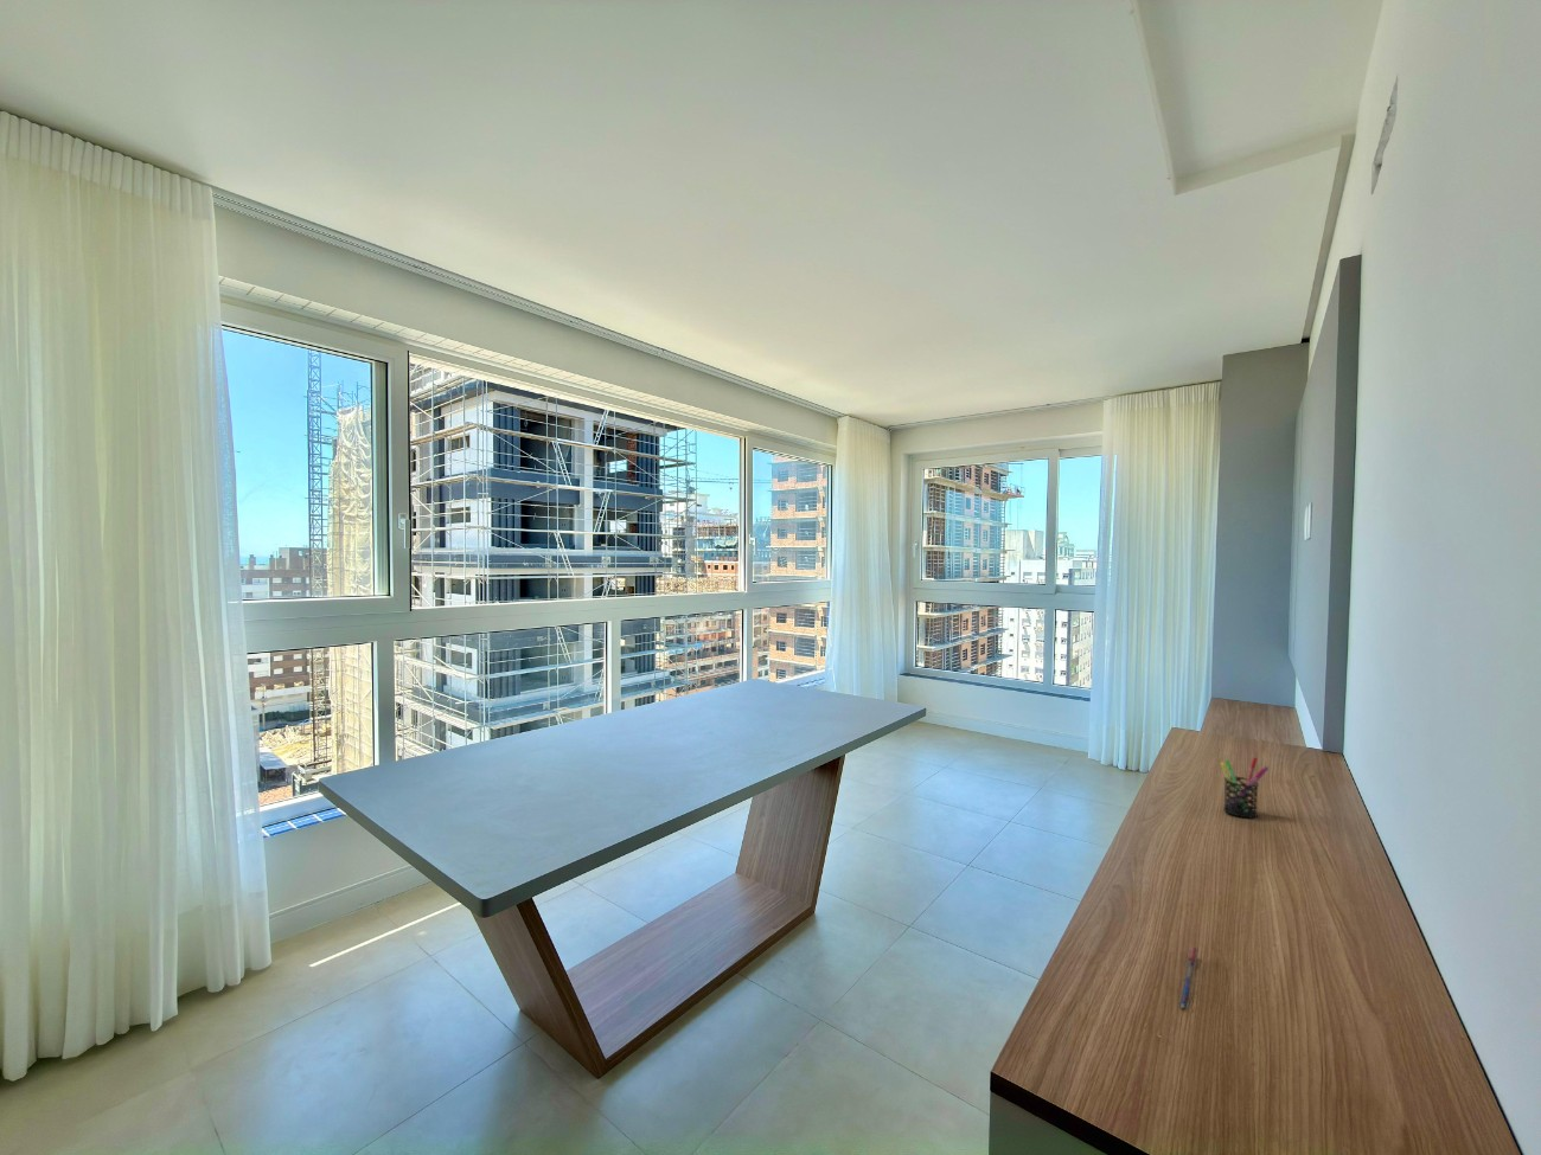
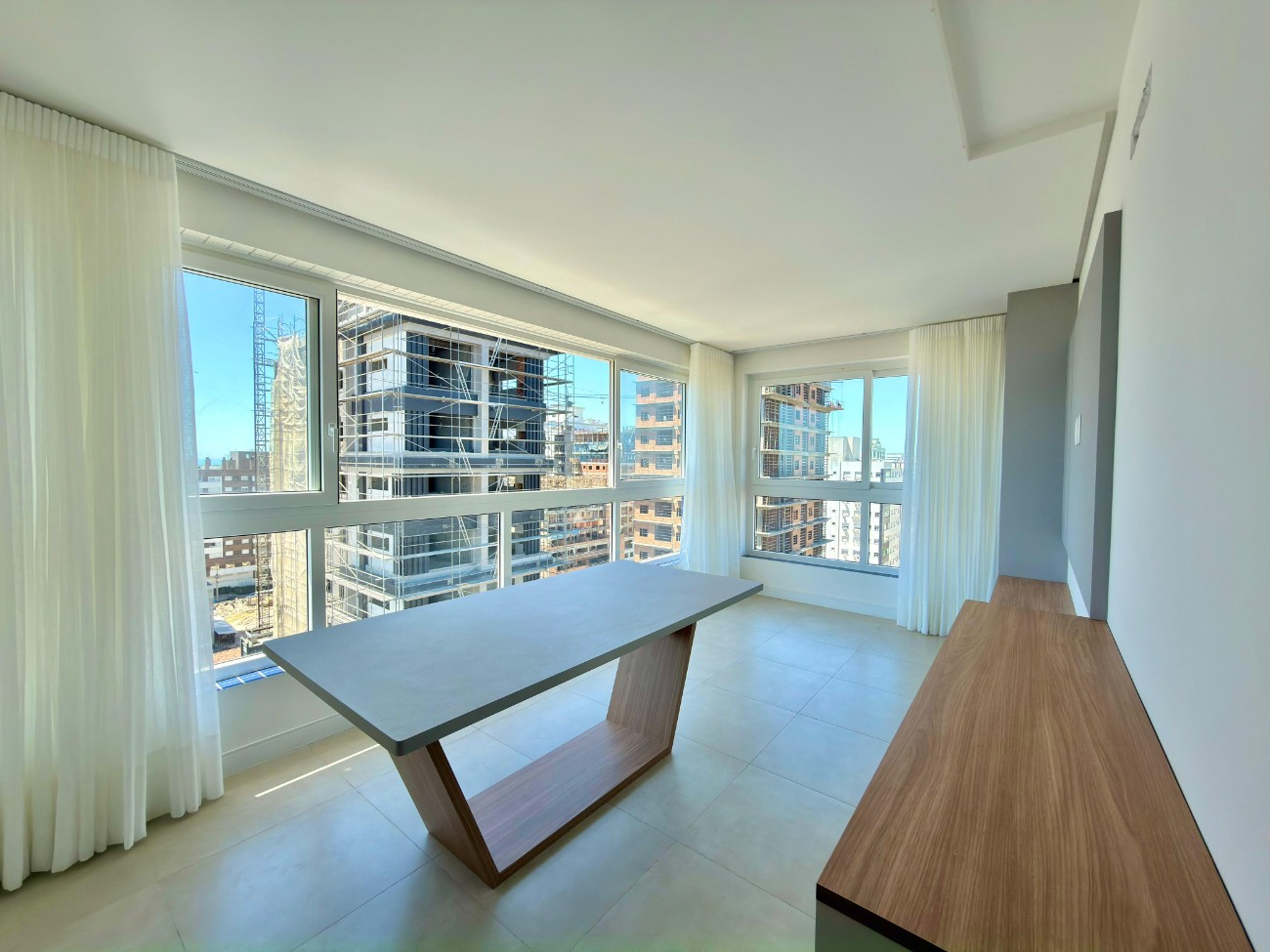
- pen holder (1240, 784)
- pen (1188, 975)
